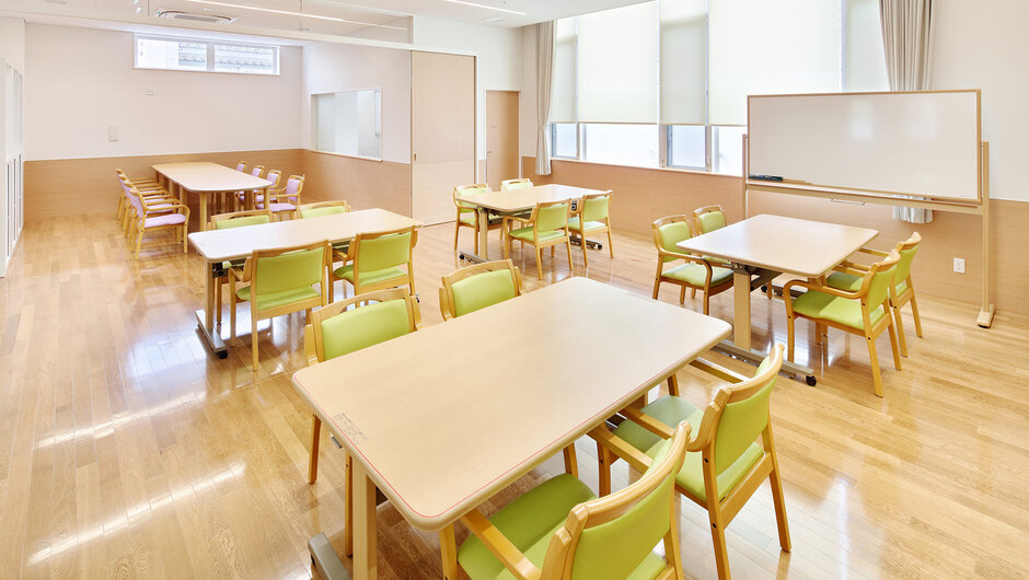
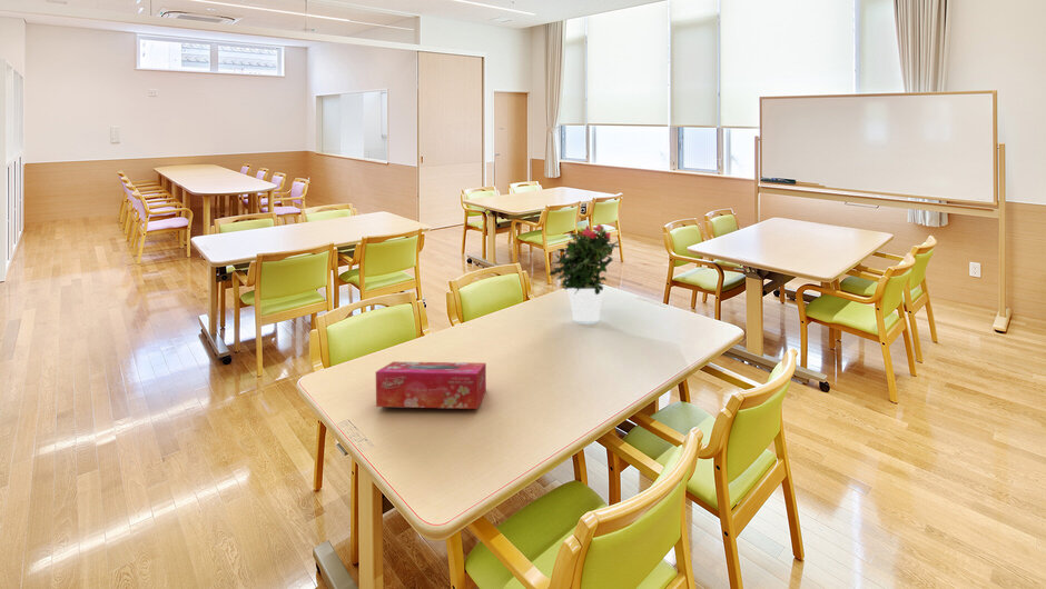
+ potted flower (586, 272)
+ tissue box (433, 383)
